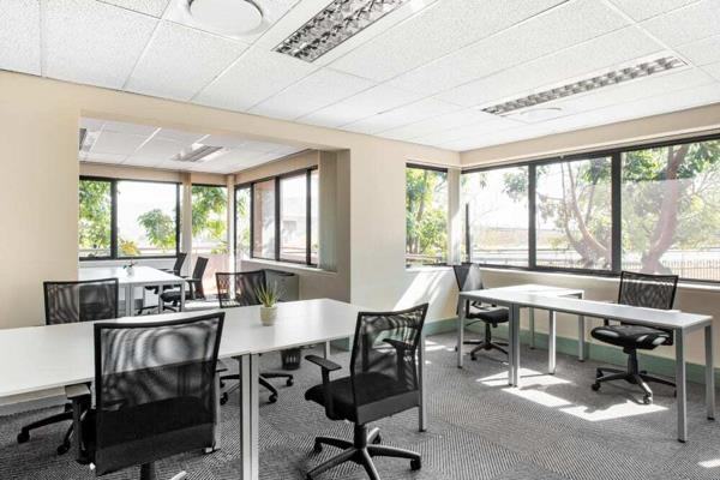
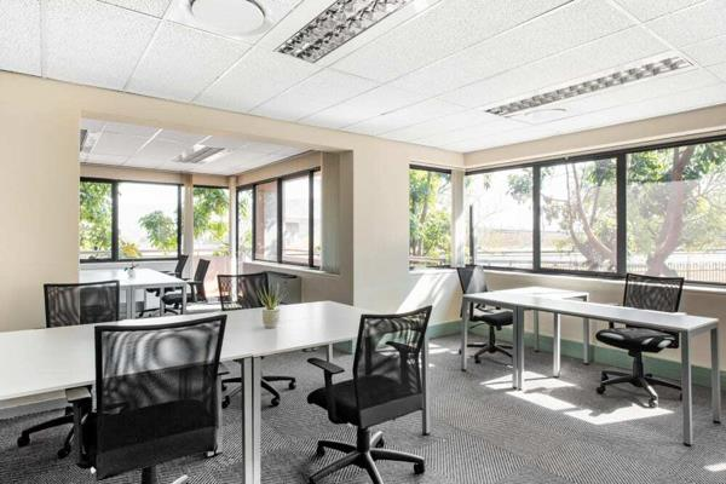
- wastebasket (290, 352)
